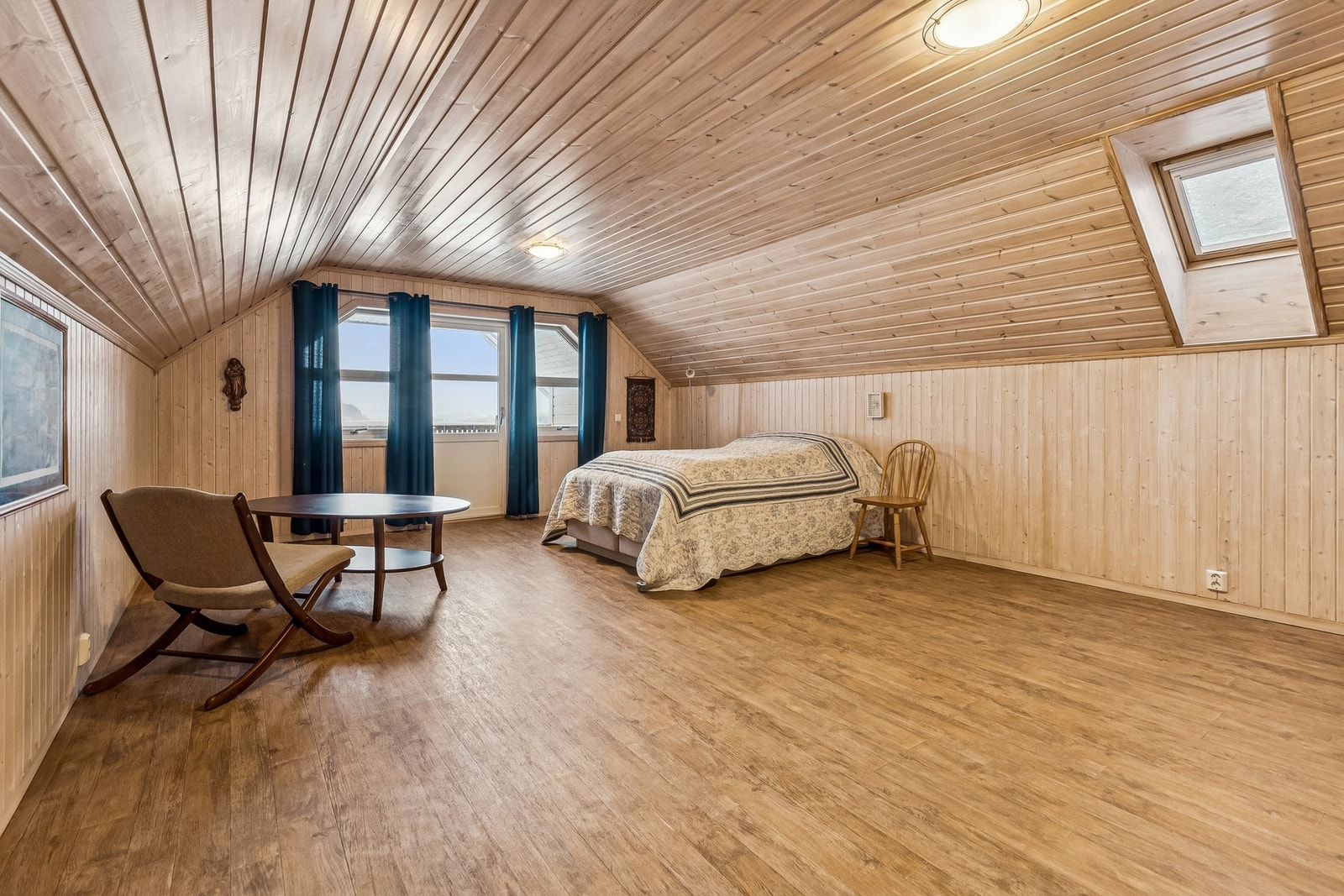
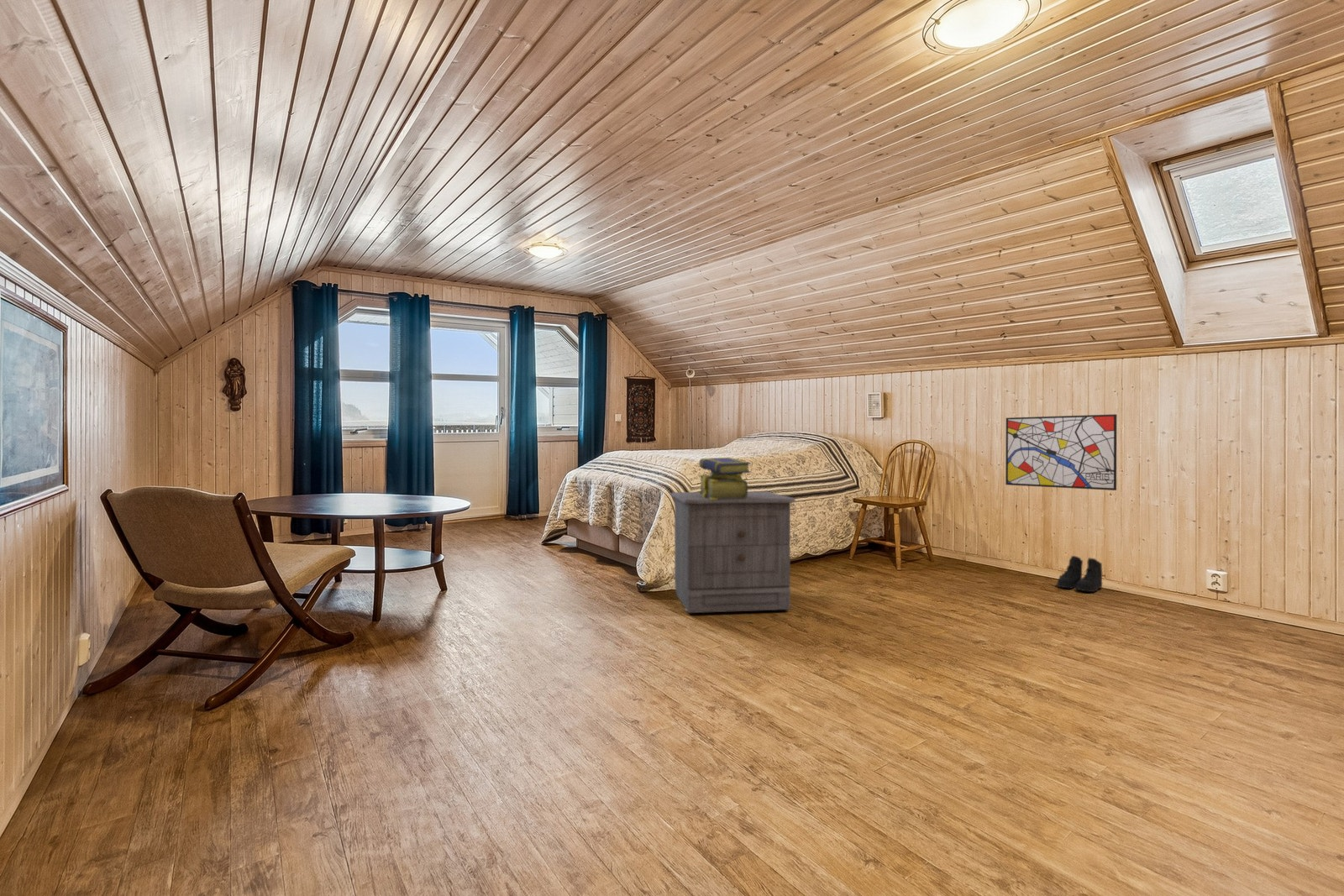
+ boots (1079, 572)
+ stack of books (724, 477)
+ nightstand (730, 548)
+ wall art (1058, 452)
